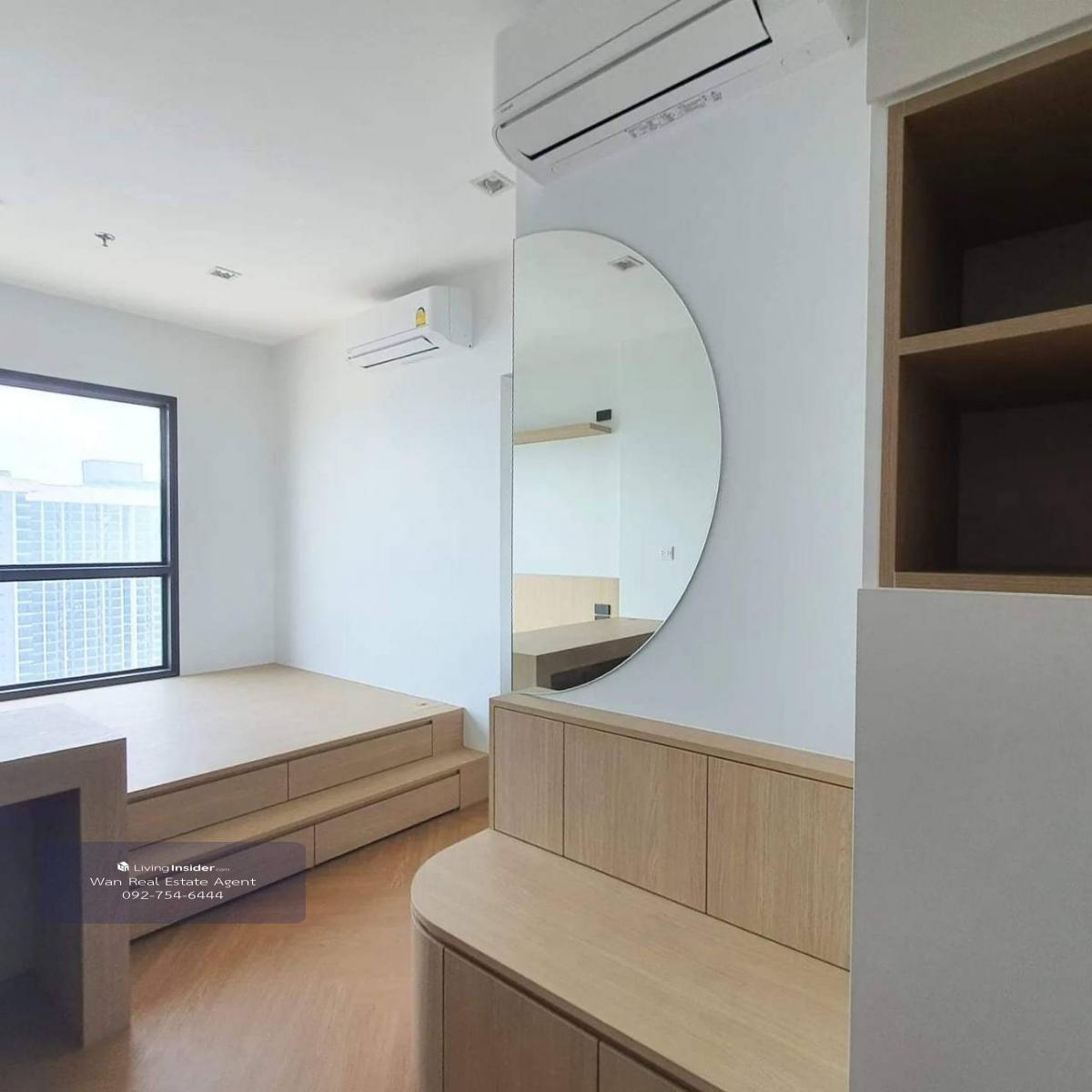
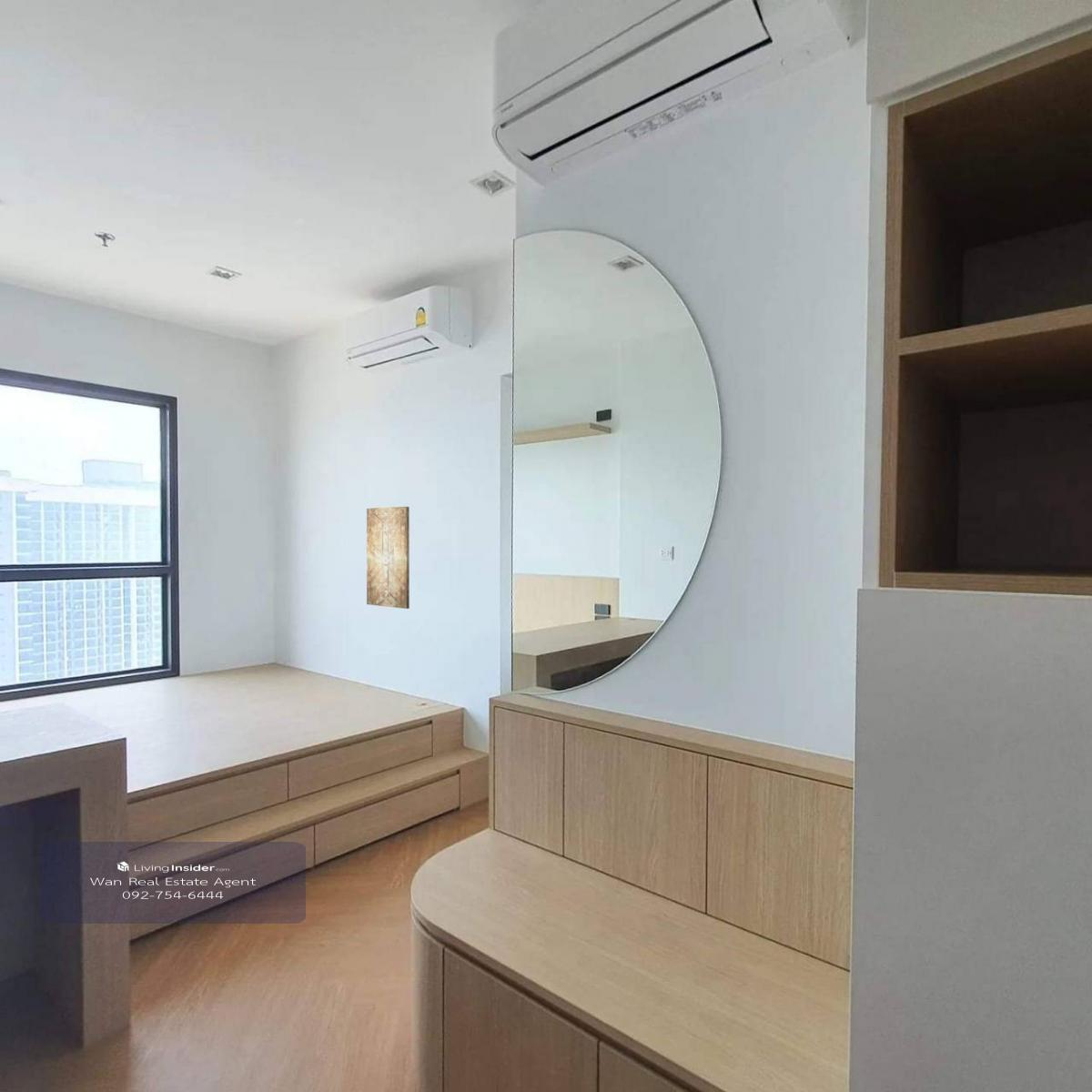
+ wall art (387, 557)
